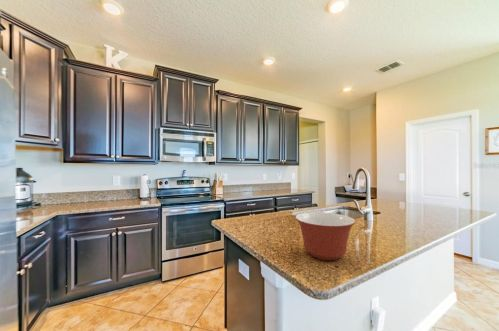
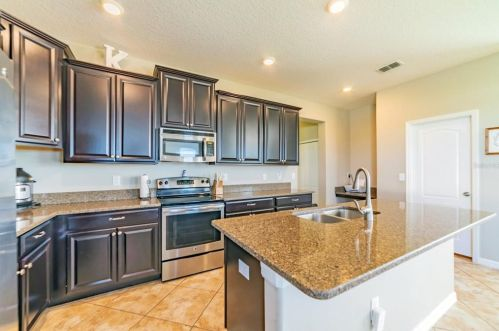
- mixing bowl (324, 236)
